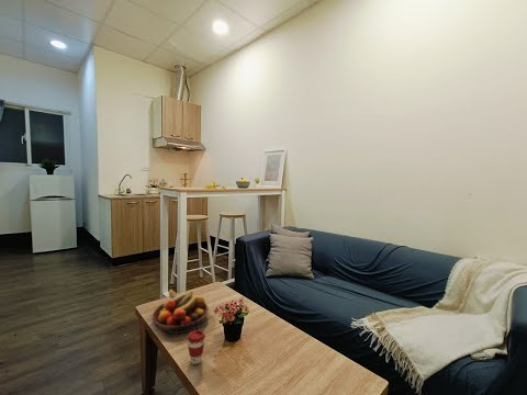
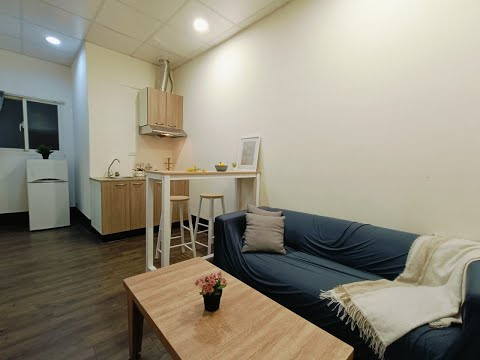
- coffee cup (195, 347)
- fruit bowl (180, 308)
